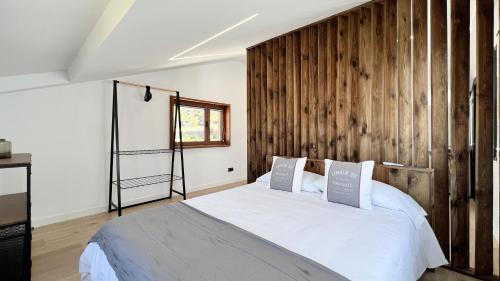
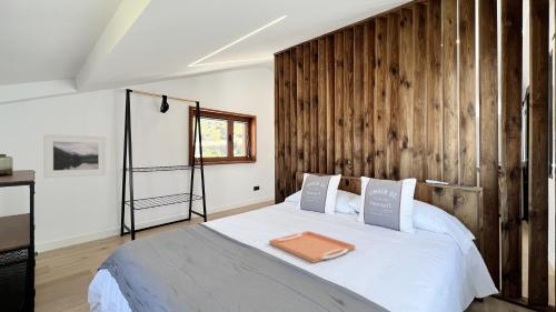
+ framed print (77, 155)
+ serving tray (310, 244)
